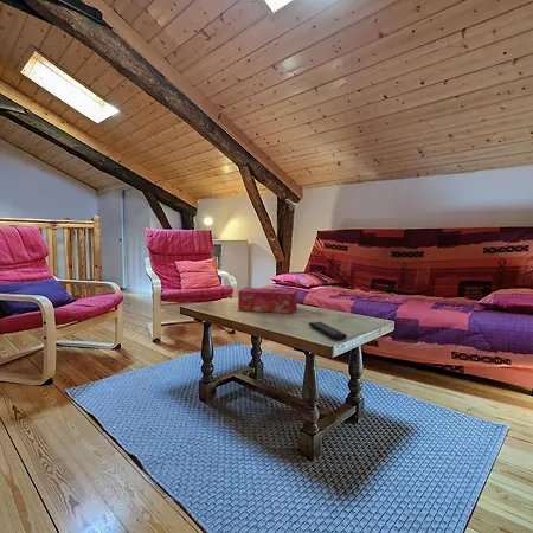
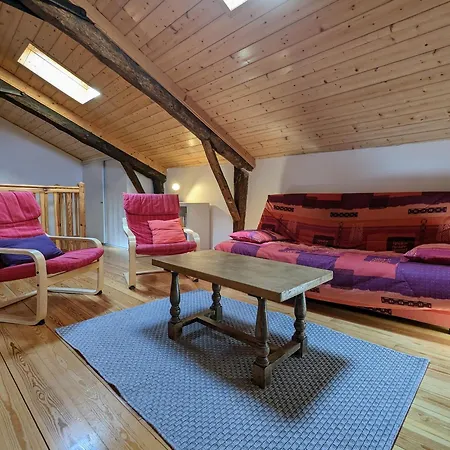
- remote control (326, 329)
- tissue box (268, 300)
